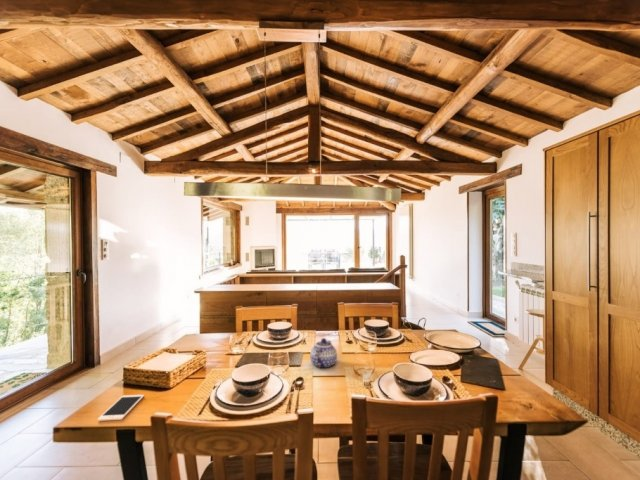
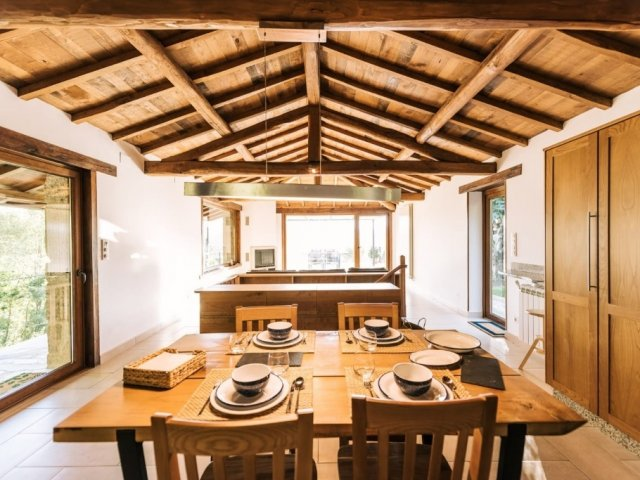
- cell phone (122, 406)
- teapot (323, 351)
